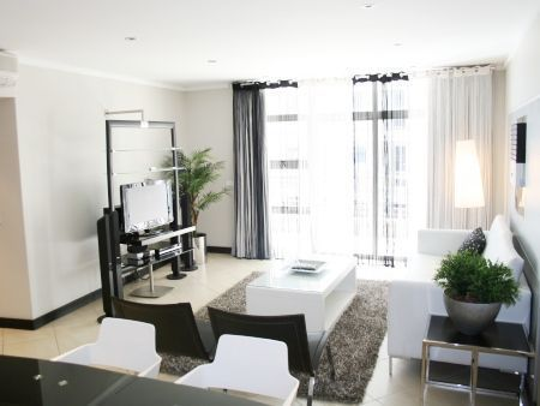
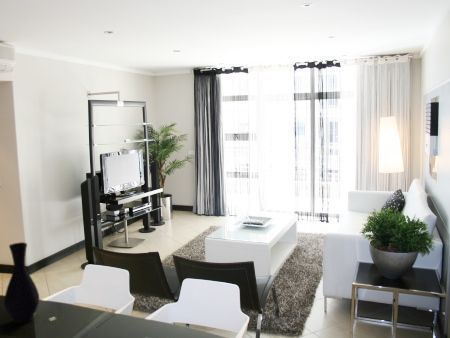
+ vase (20, 282)
